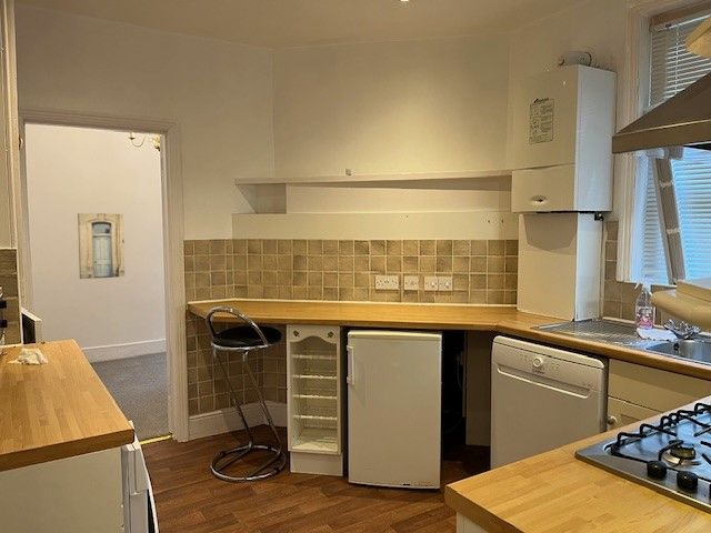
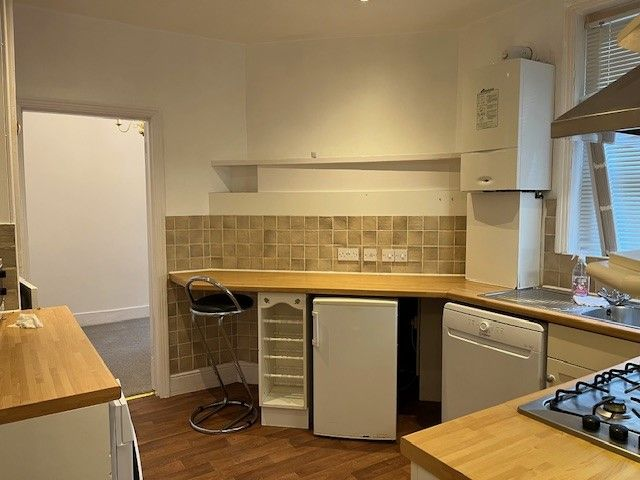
- wall art (101, 245)
